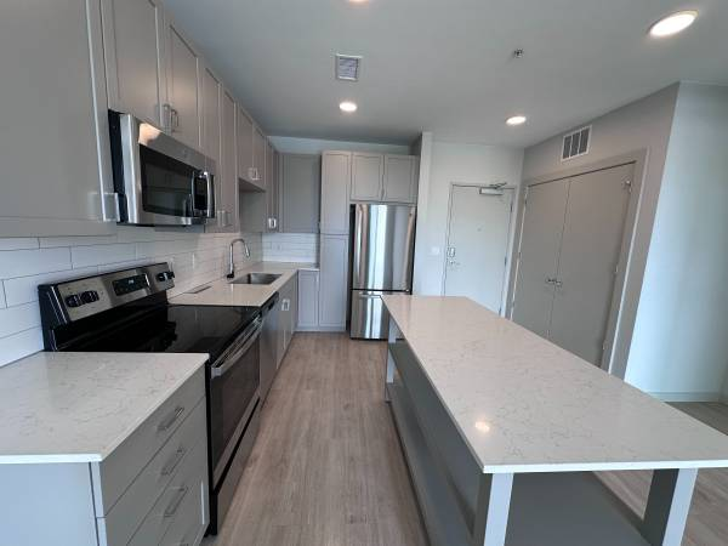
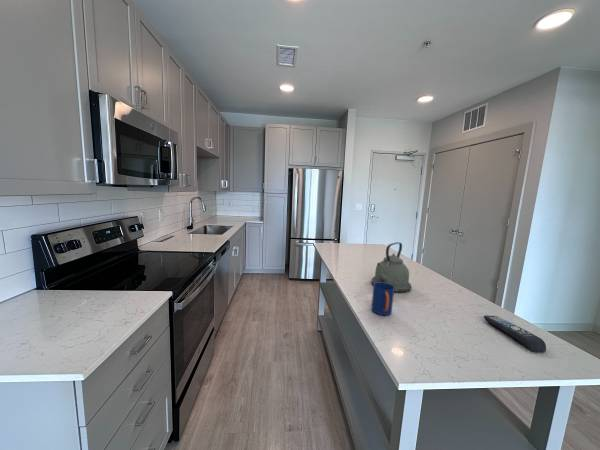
+ remote control (512, 330)
+ kettle (392, 265)
+ mug (383, 300)
